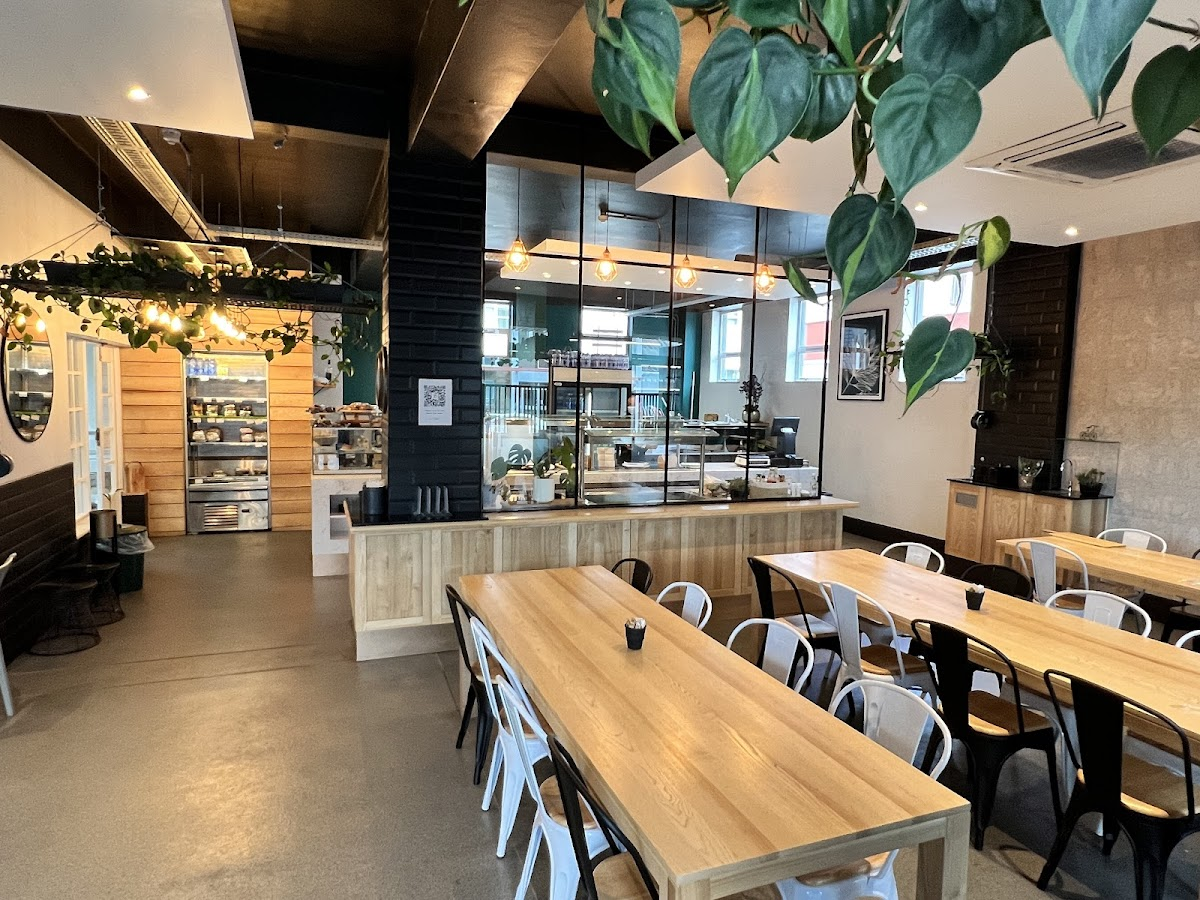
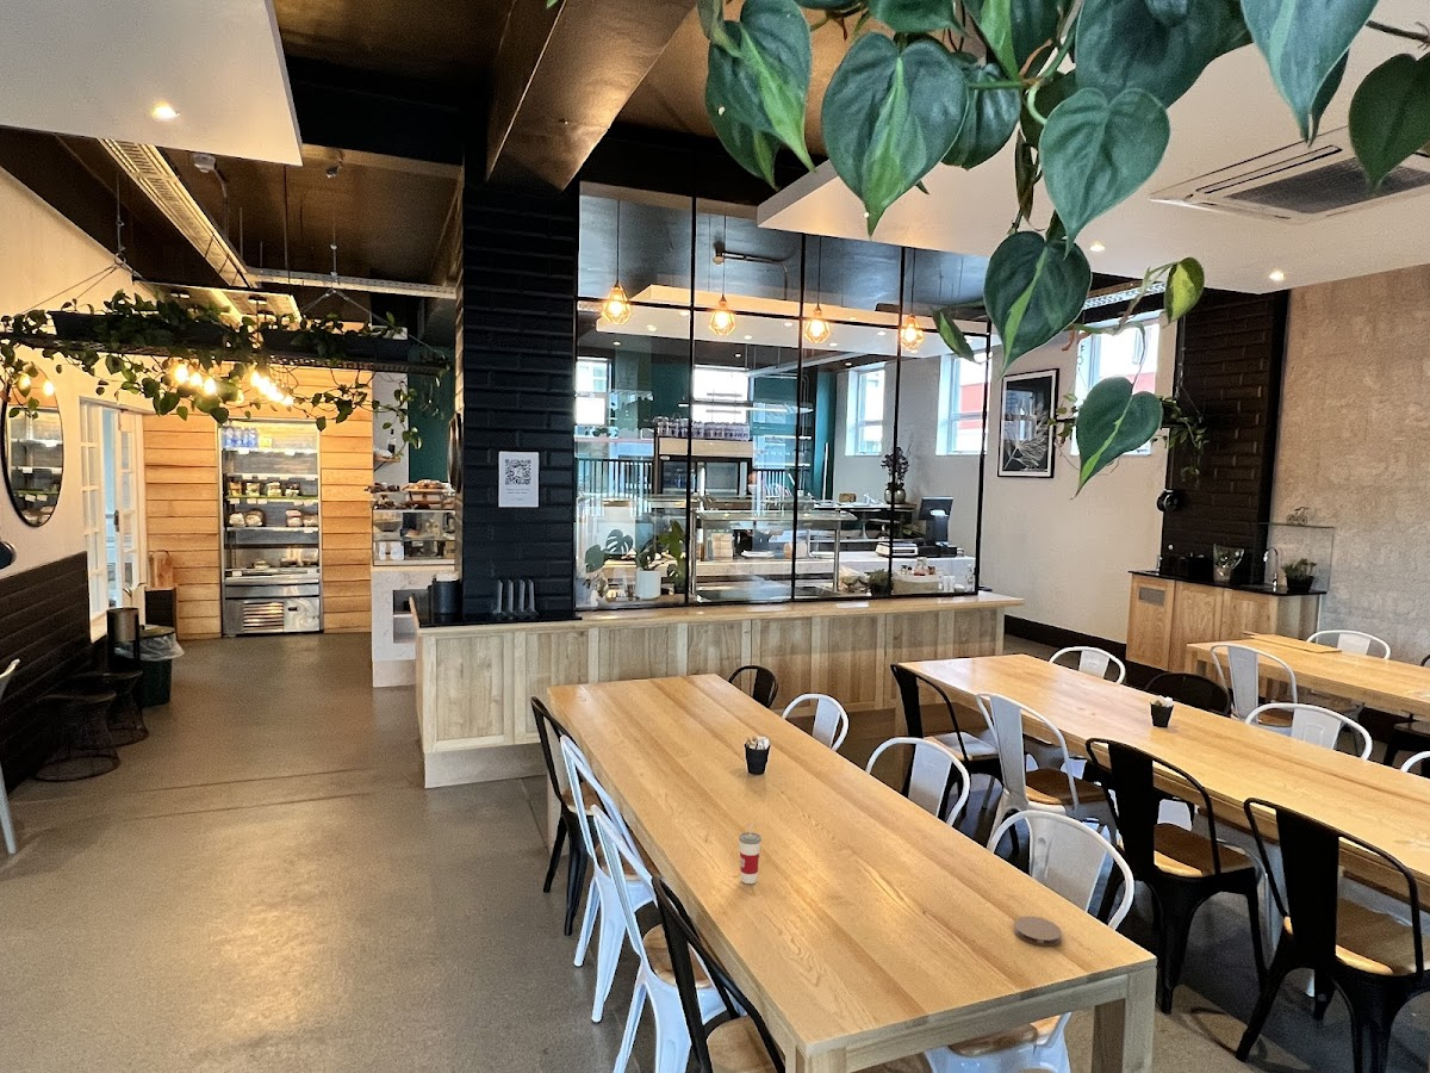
+ cup (750, 850)
+ coaster (1037, 930)
